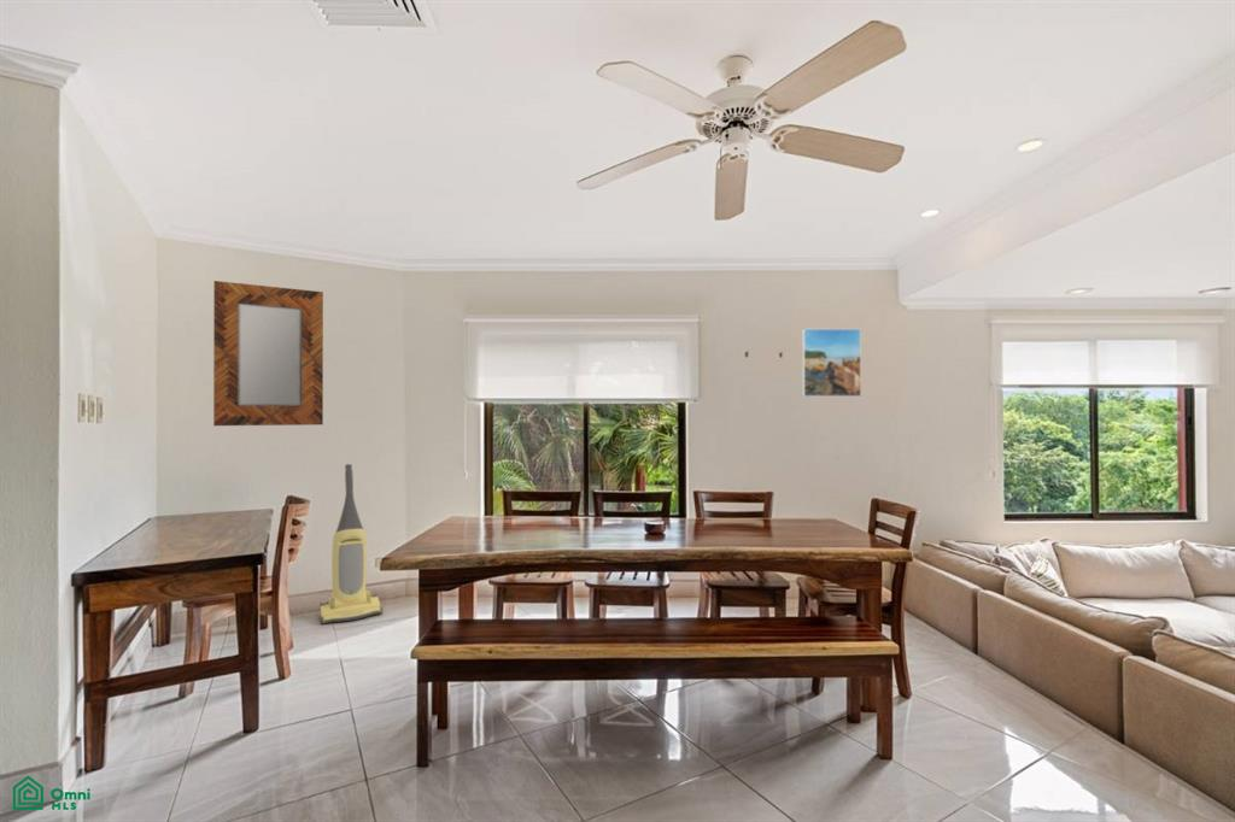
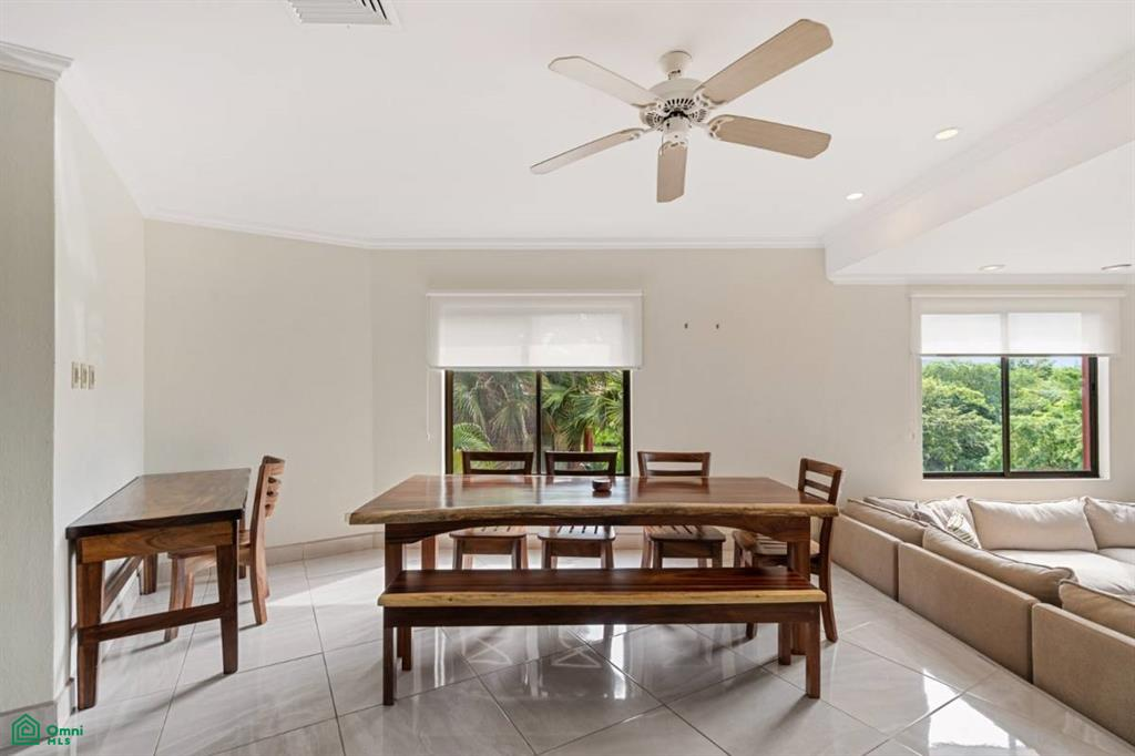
- home mirror (270, 356)
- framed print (831, 363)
- vacuum cleaner (350, 539)
